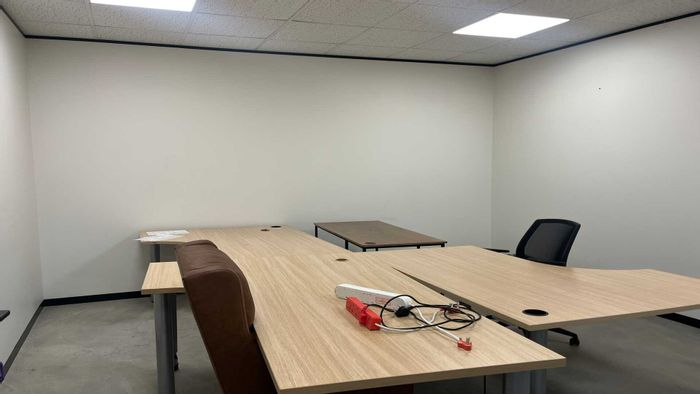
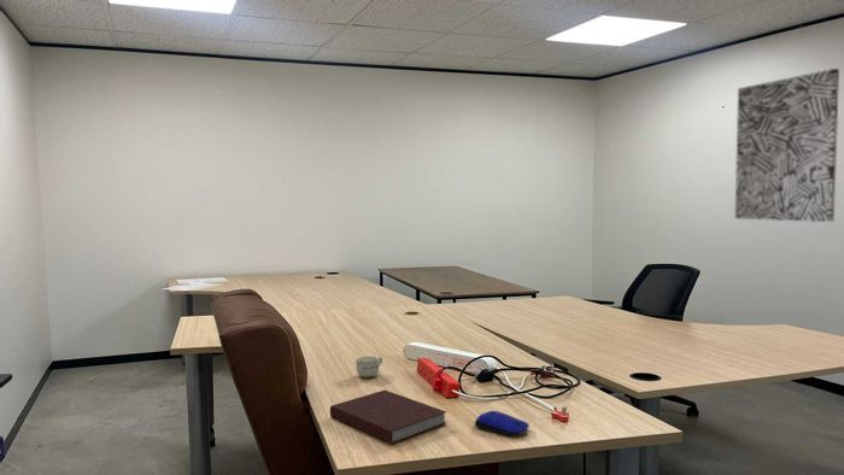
+ wall art (783, 149)
+ cup (370, 366)
+ computer mouse (502, 421)
+ notebook (387, 414)
